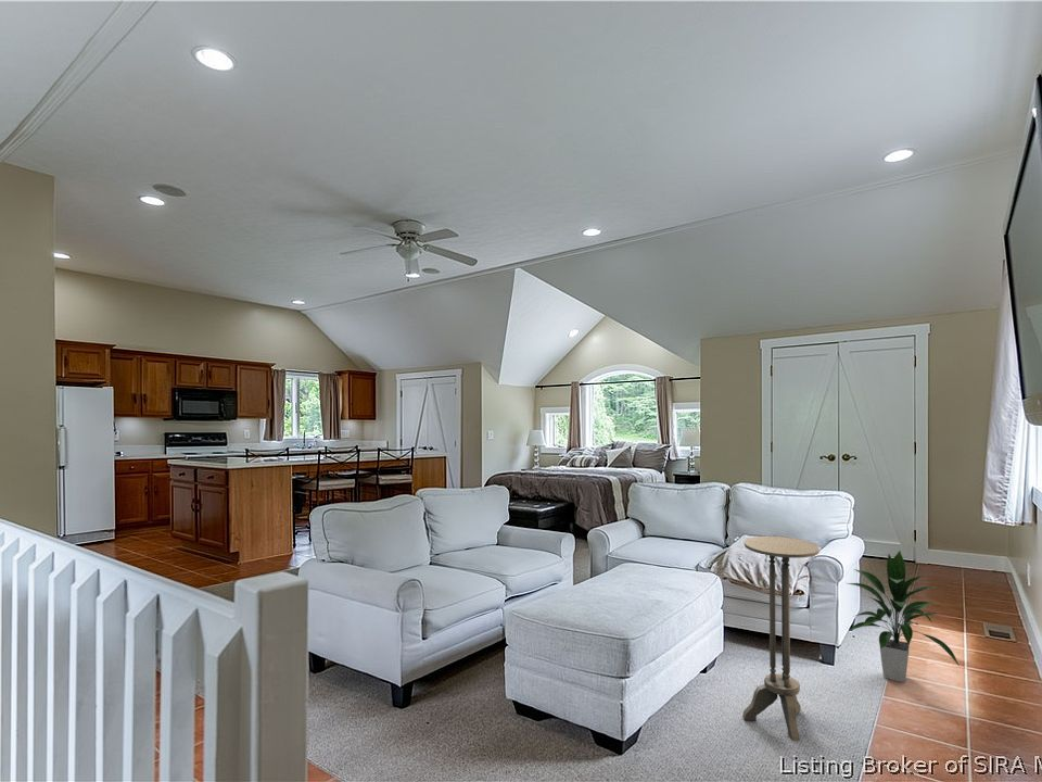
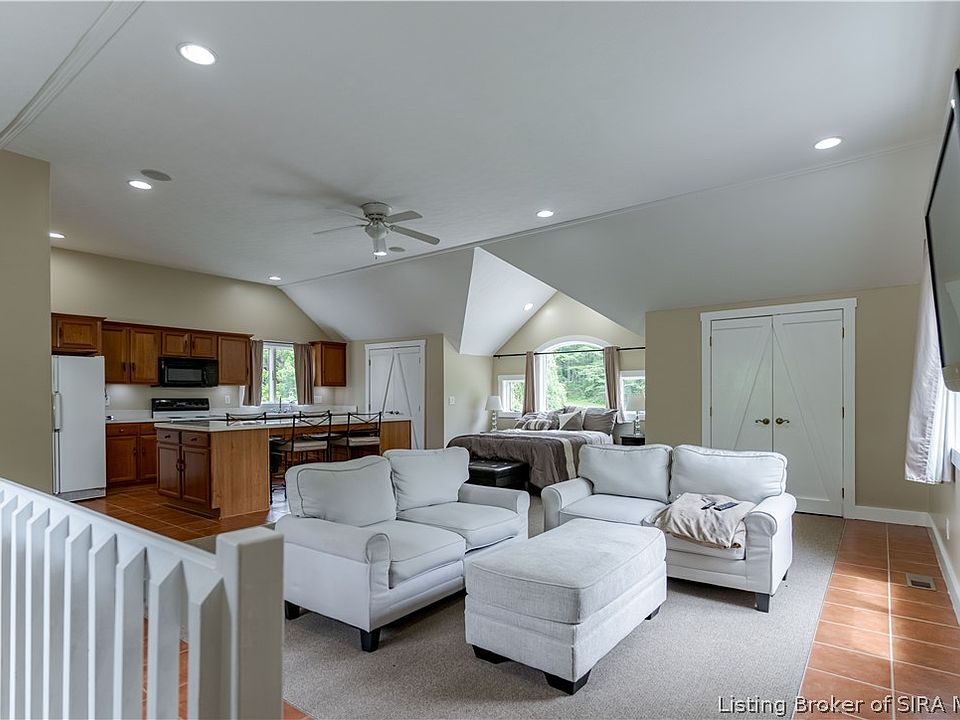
- indoor plant (898, 617)
- side table (782, 632)
